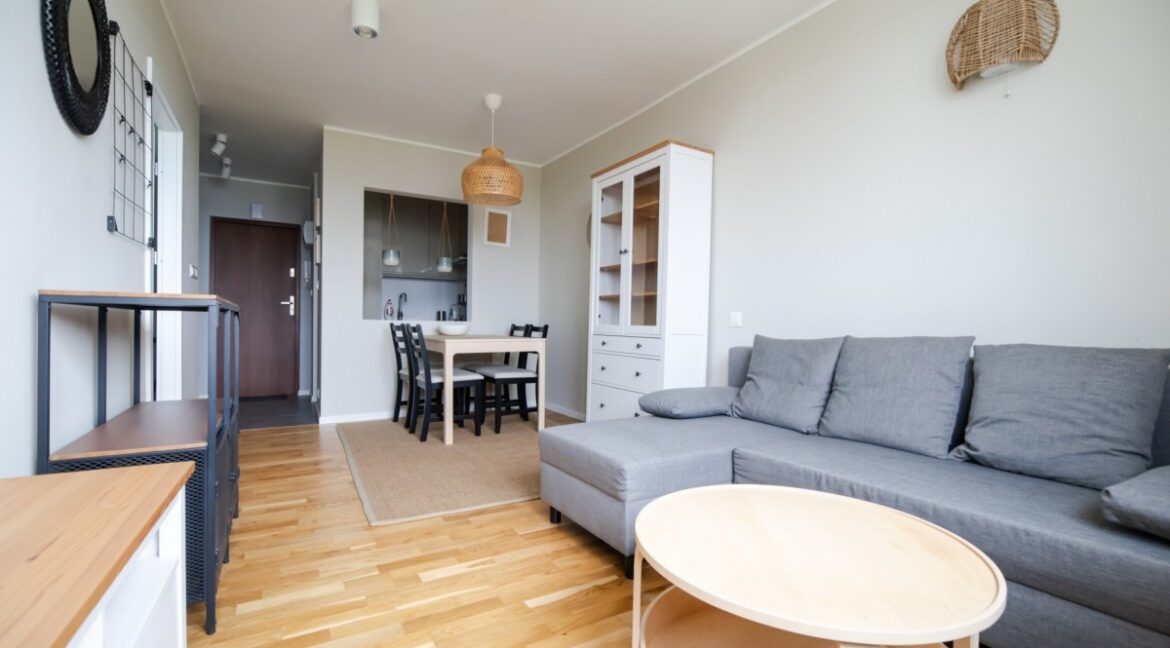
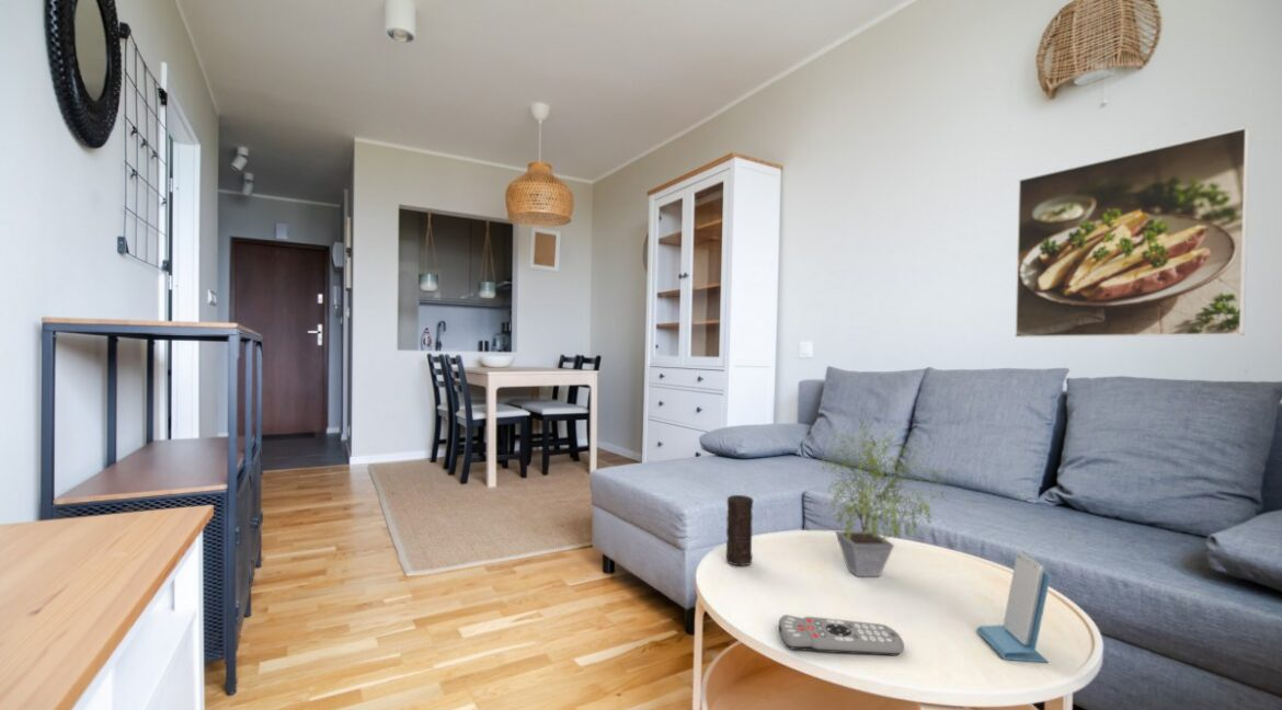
+ candle (740, 529)
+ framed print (1117, 247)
+ remote control (839, 635)
+ potted plant (878, 495)
+ smartphone (1011, 602)
